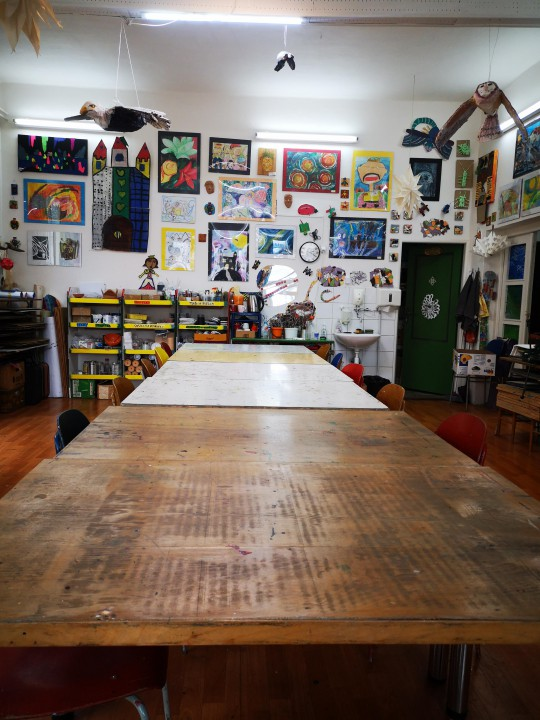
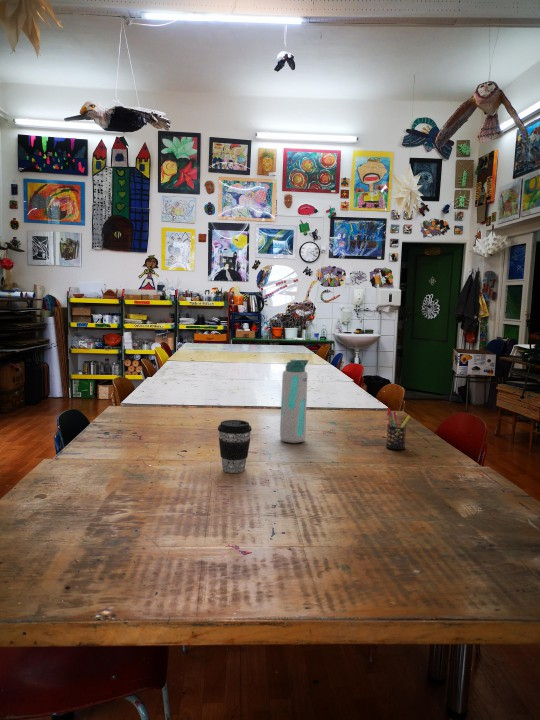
+ coffee cup (234, 446)
+ pen holder (394, 428)
+ water bottle (295, 400)
